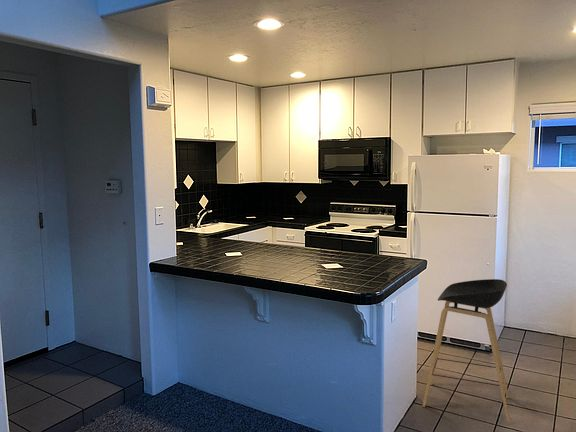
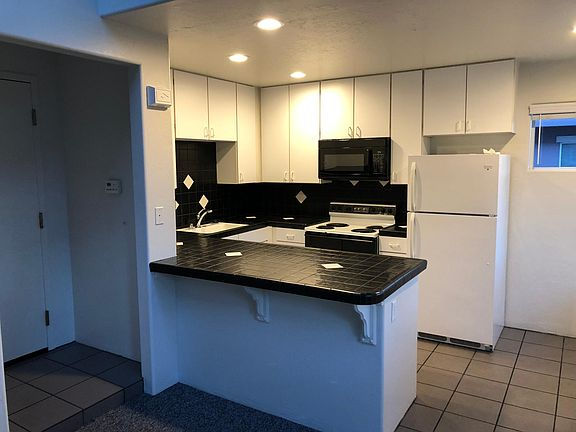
- stool (465, 362)
